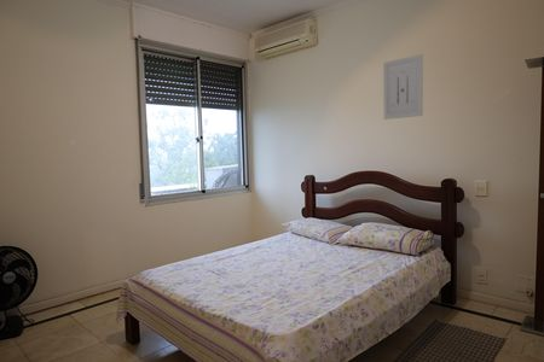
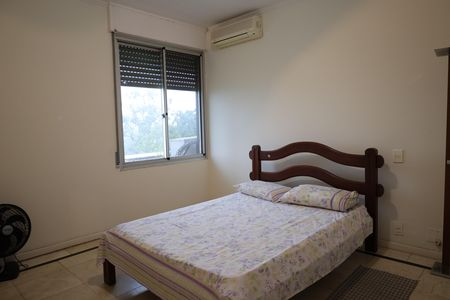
- wall art (401, 88)
